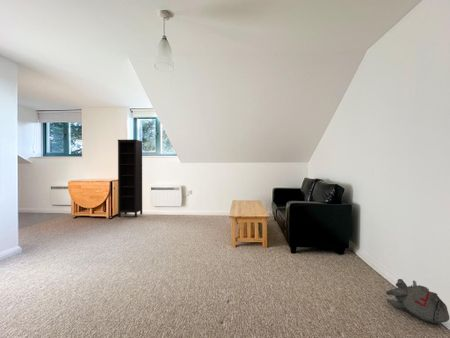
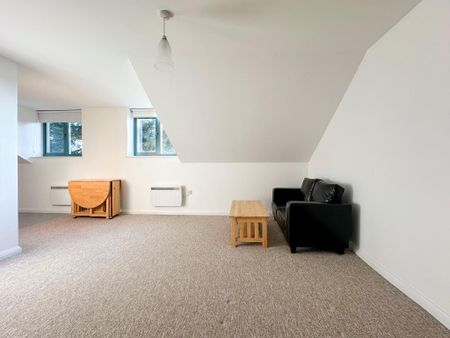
- bookcase (130, 178)
- plush toy (414, 299)
